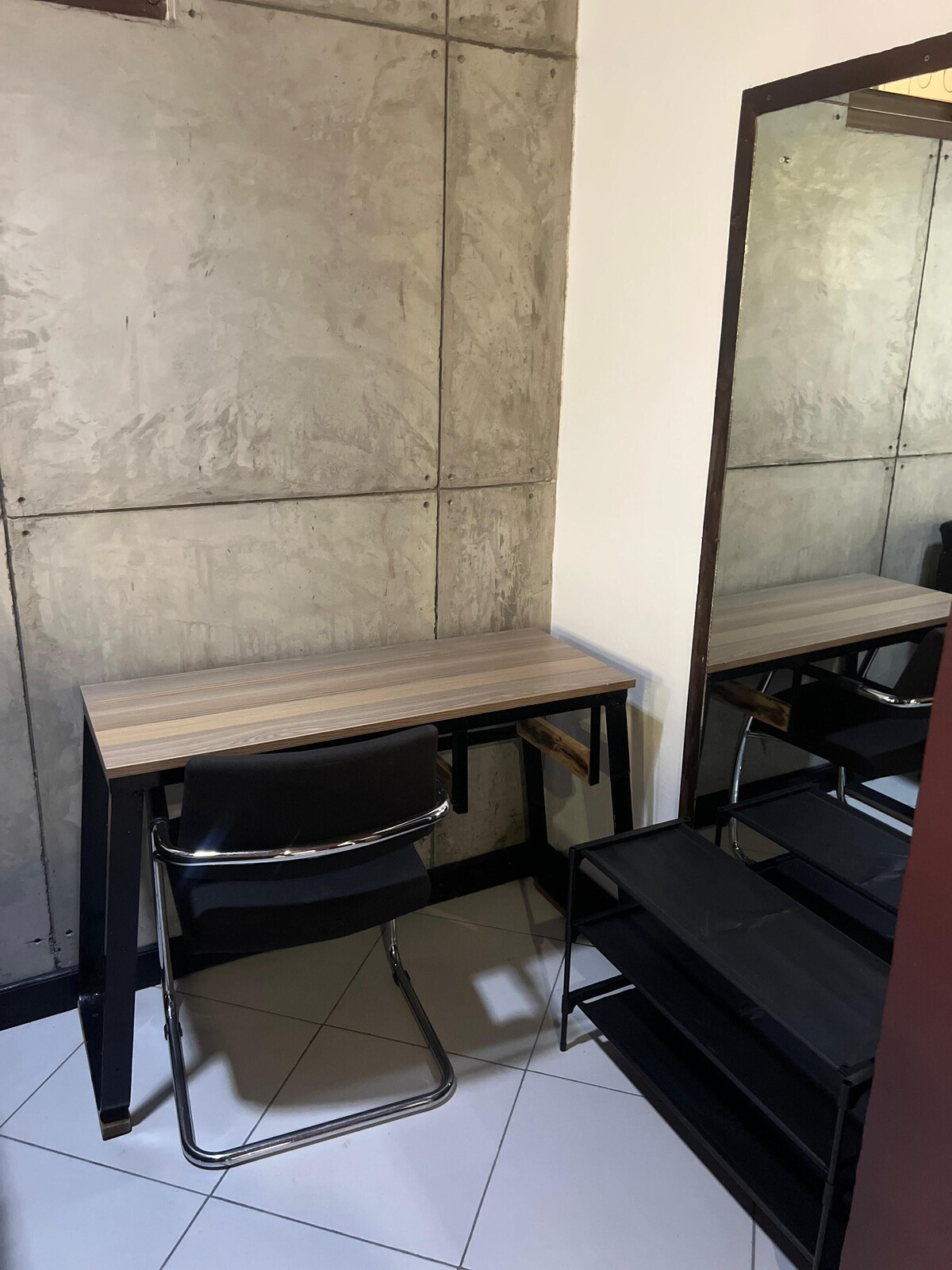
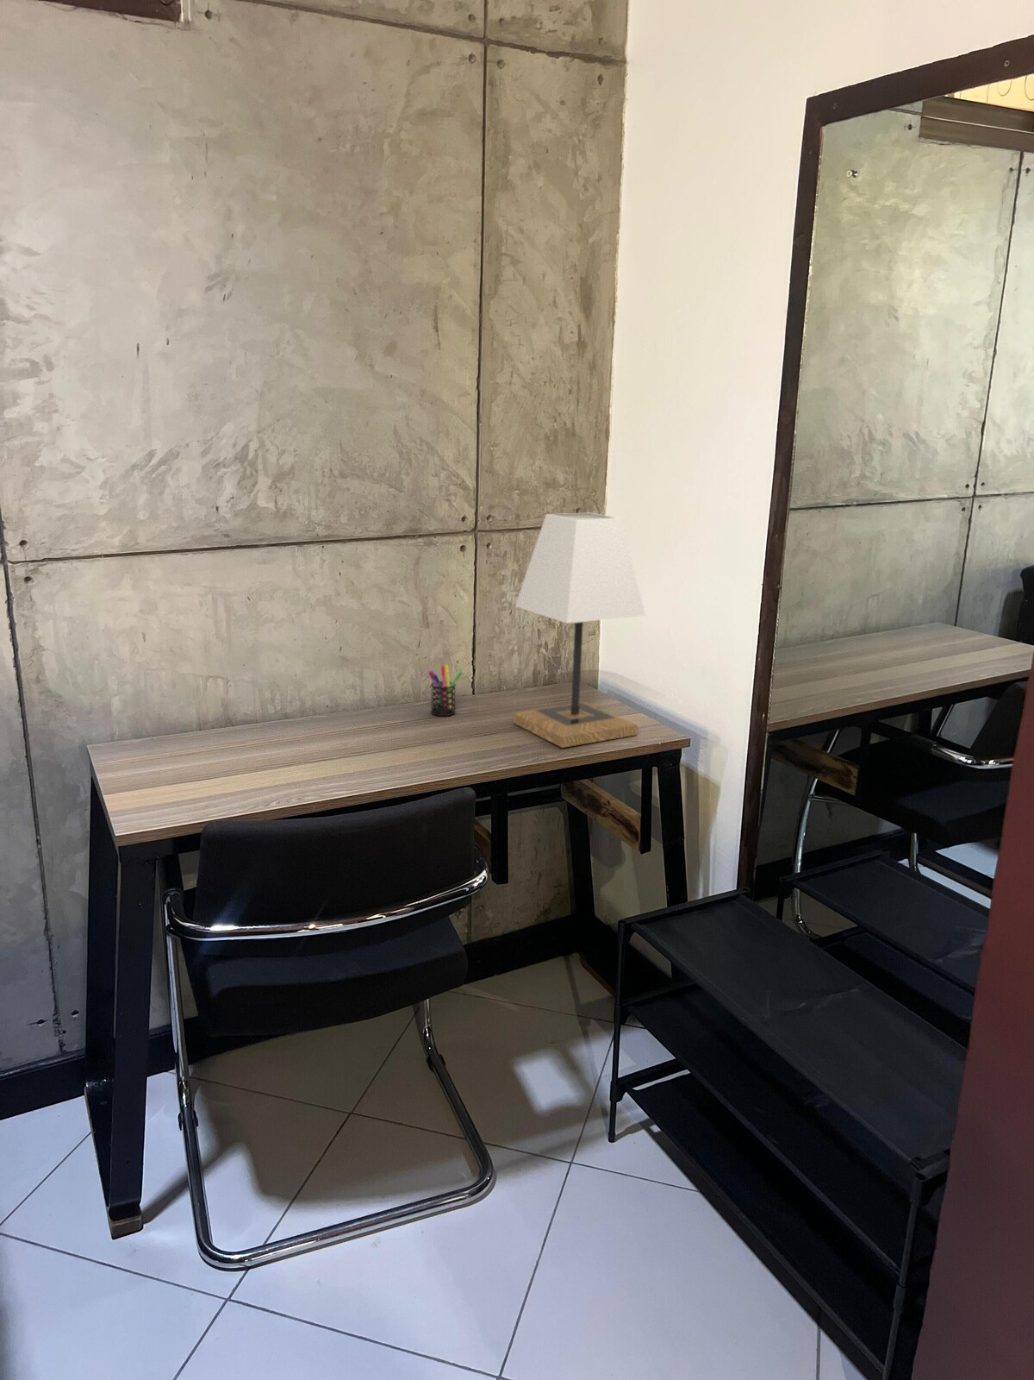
+ pen holder (445, 688)
+ lamp (578, 625)
